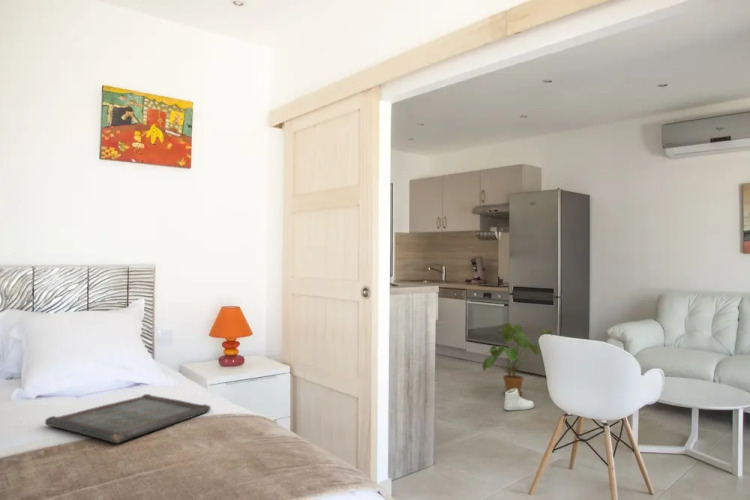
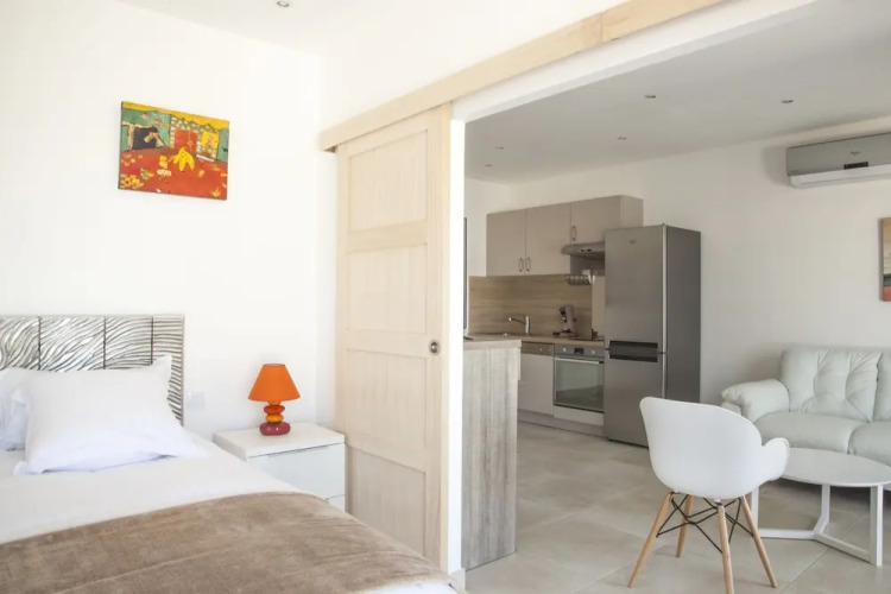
- serving tray (133, 414)
- house plant (518, 357)
- sneaker (519, 398)
